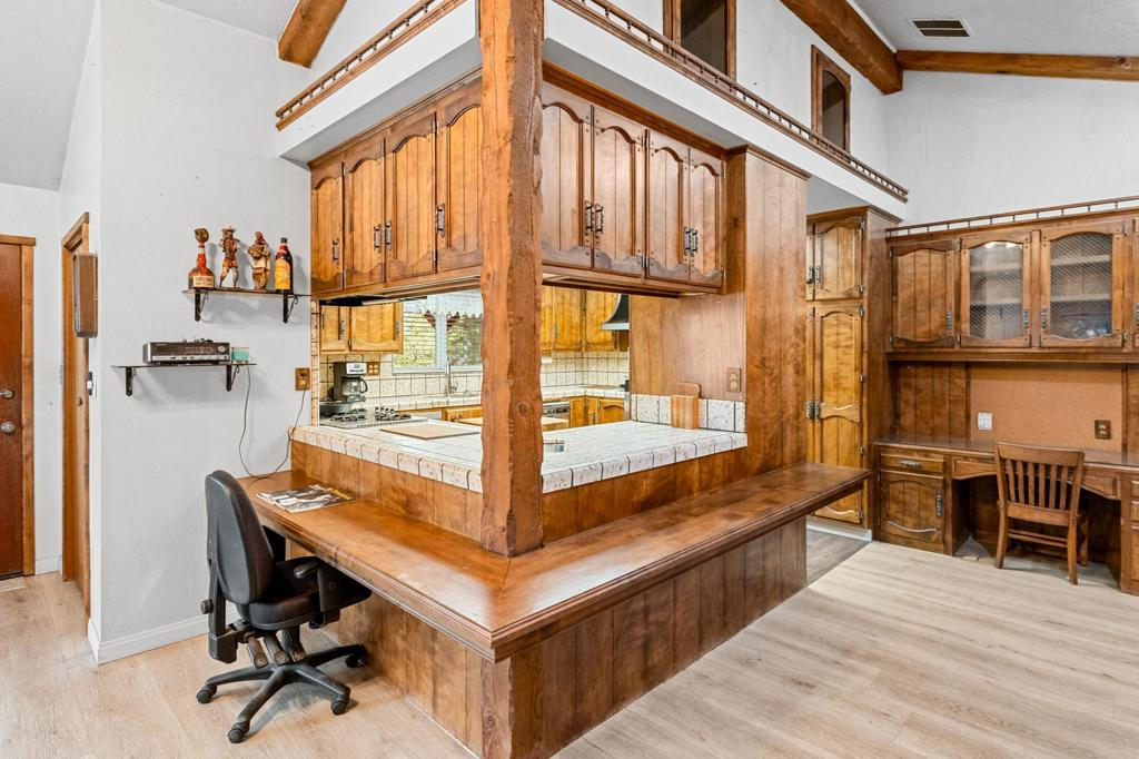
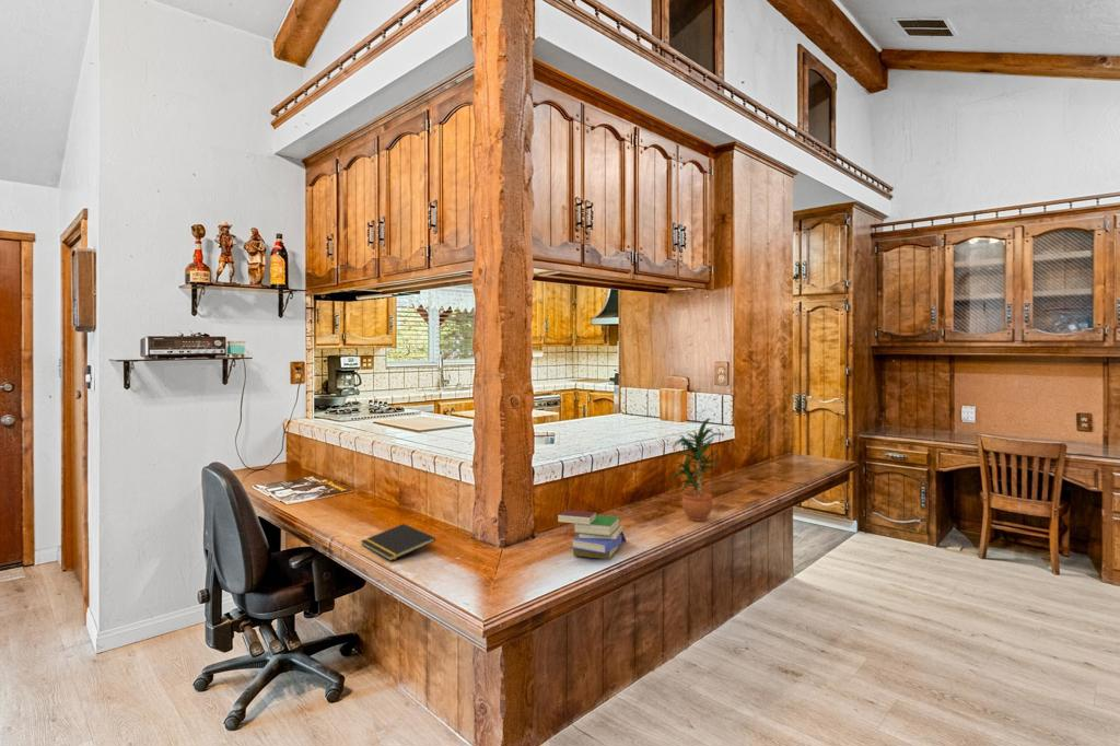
+ notepad (397, 540)
+ book (594, 529)
+ potted plant (697, 469)
